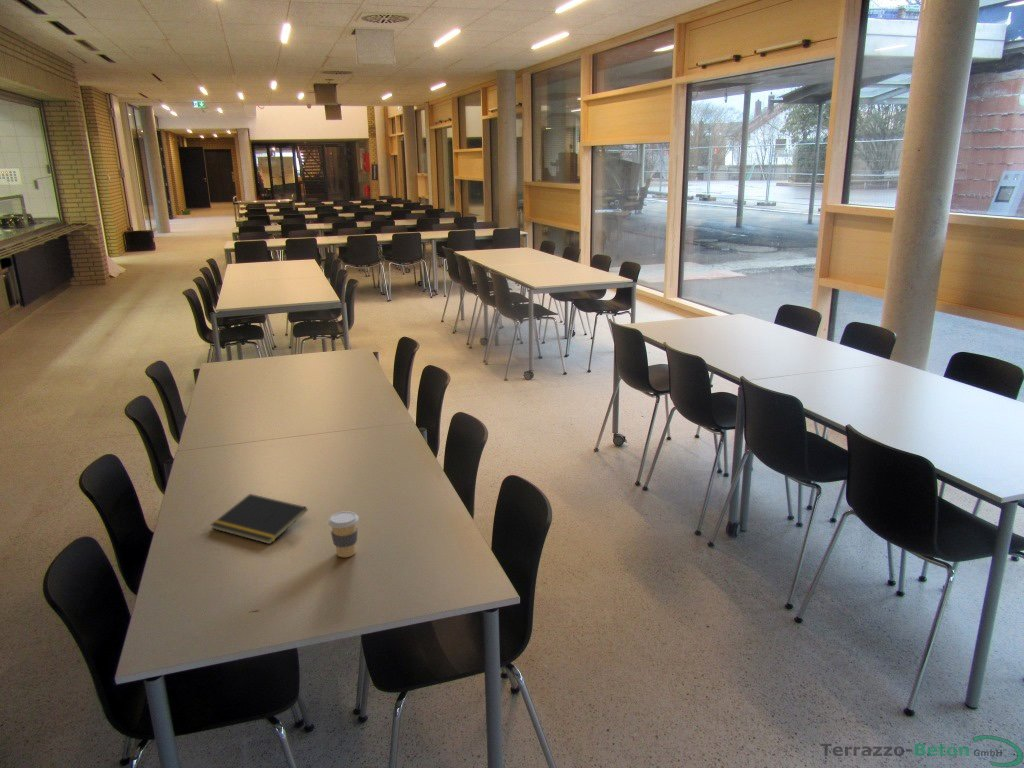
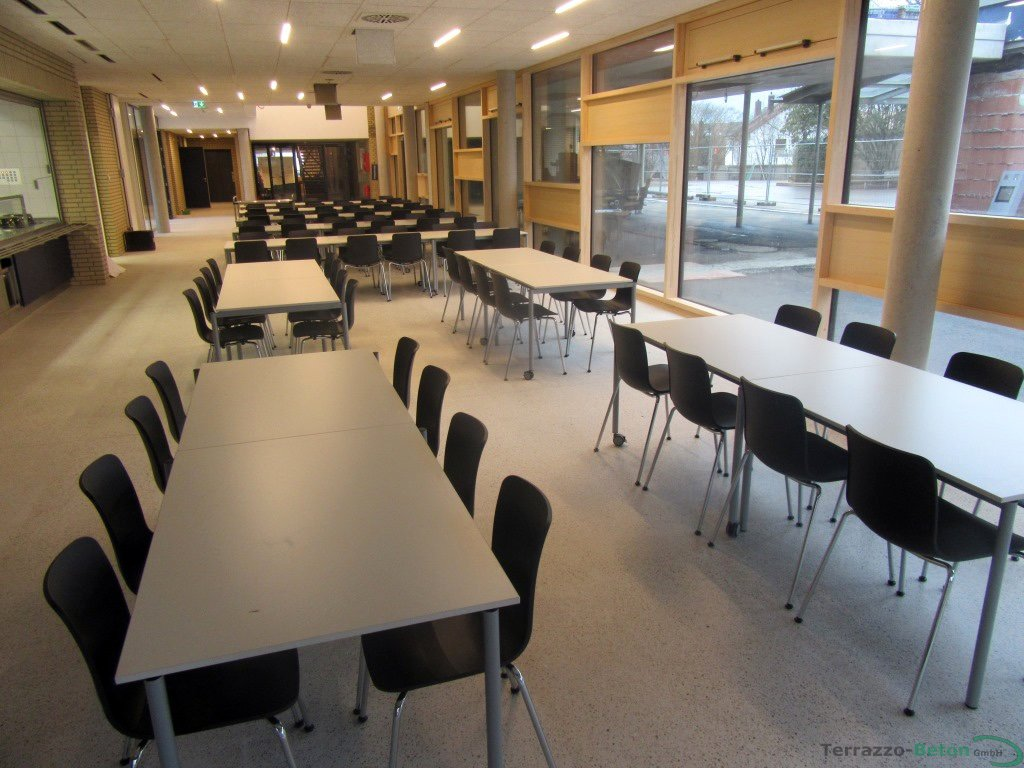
- notepad (259, 517)
- coffee cup (344, 535)
